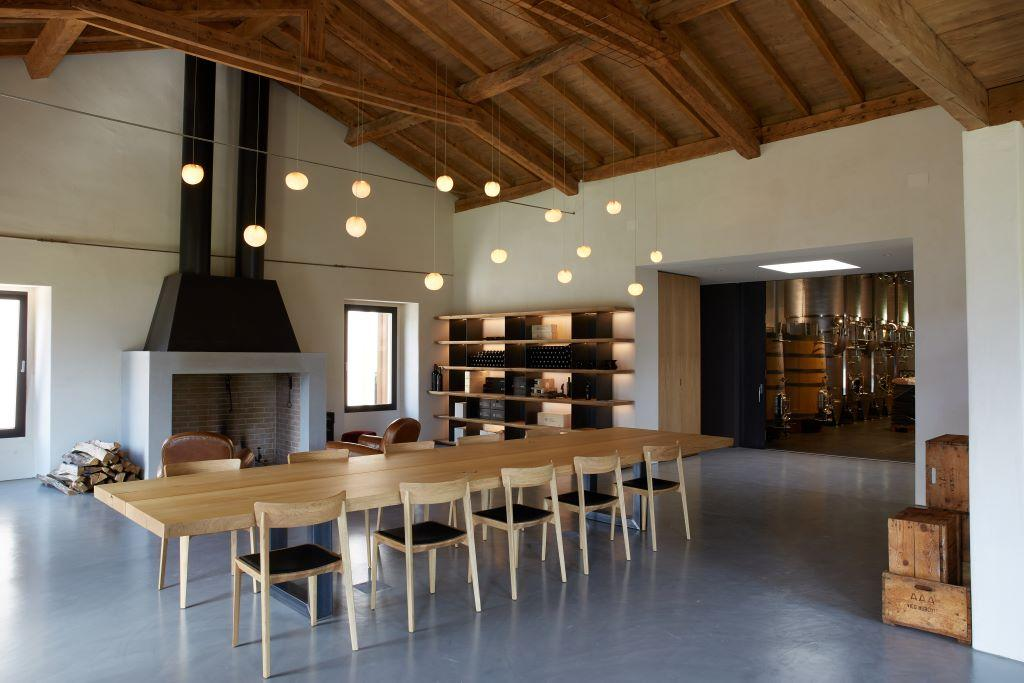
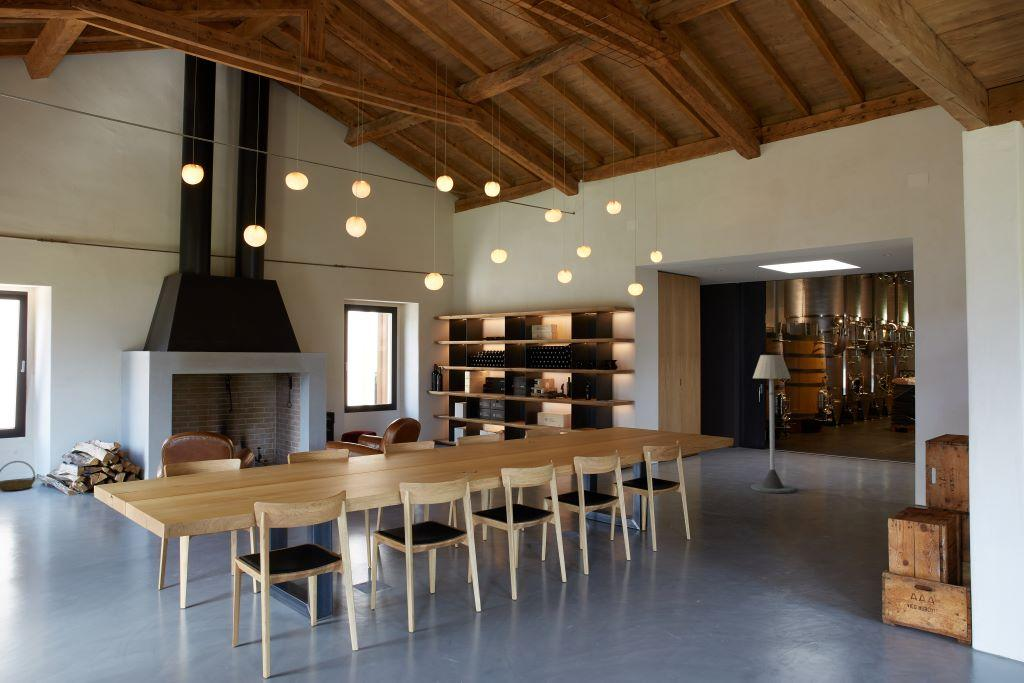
+ floor lamp (772, 422)
+ basket (18, 479)
